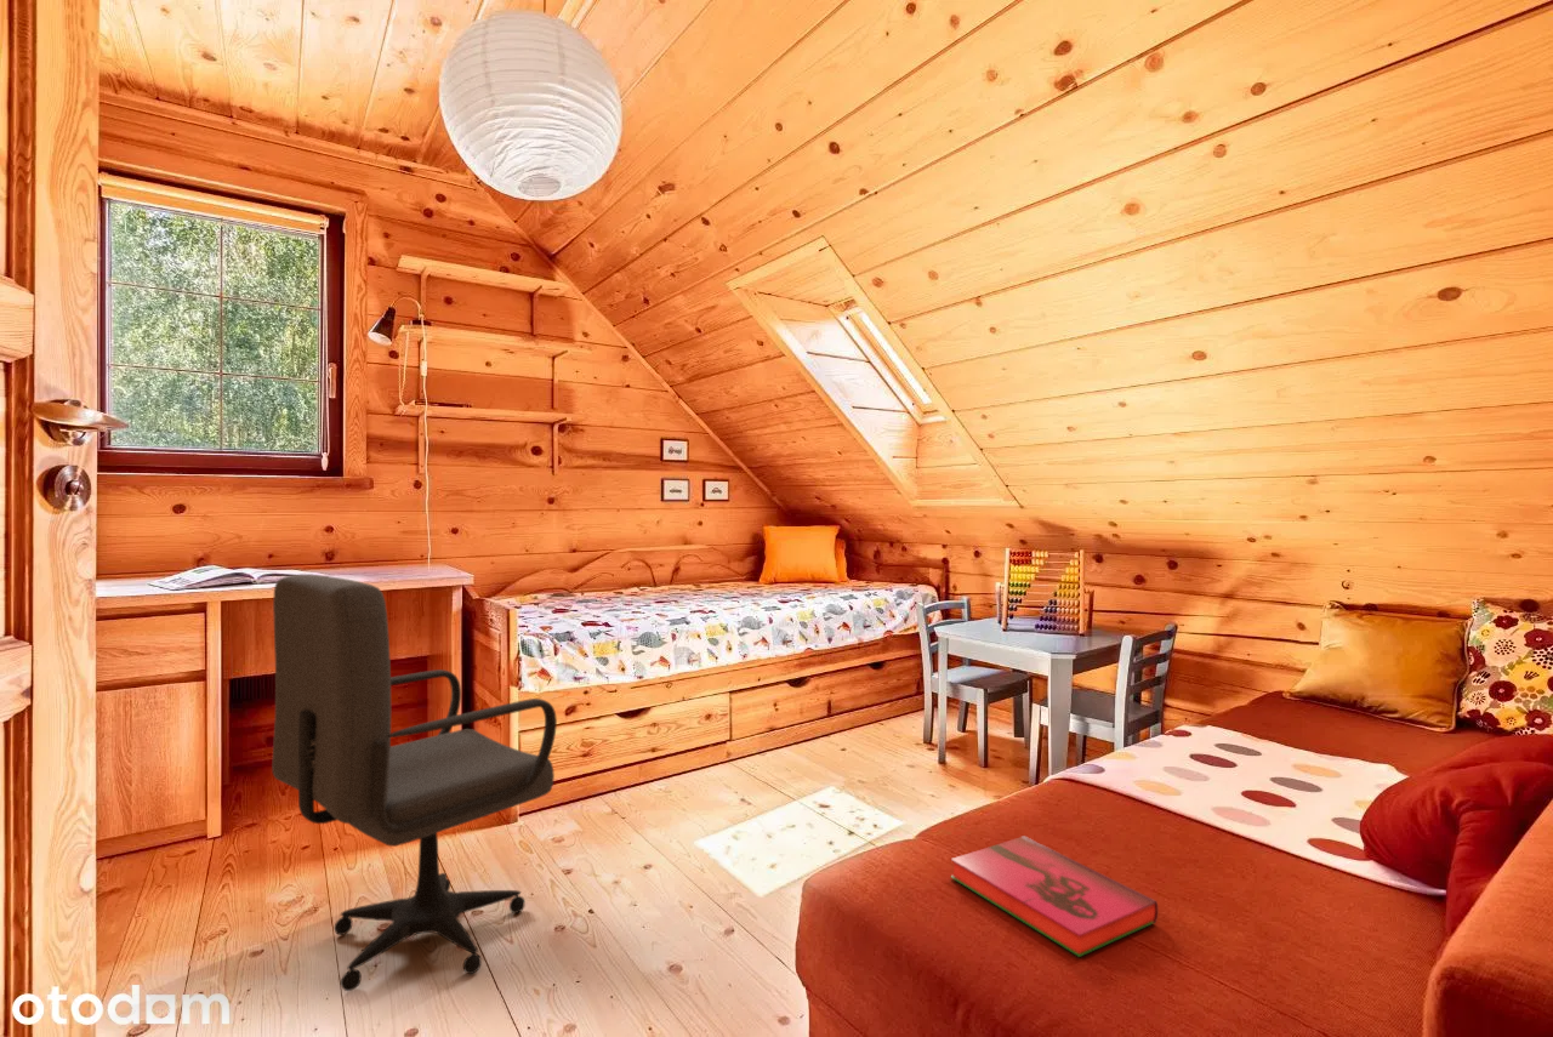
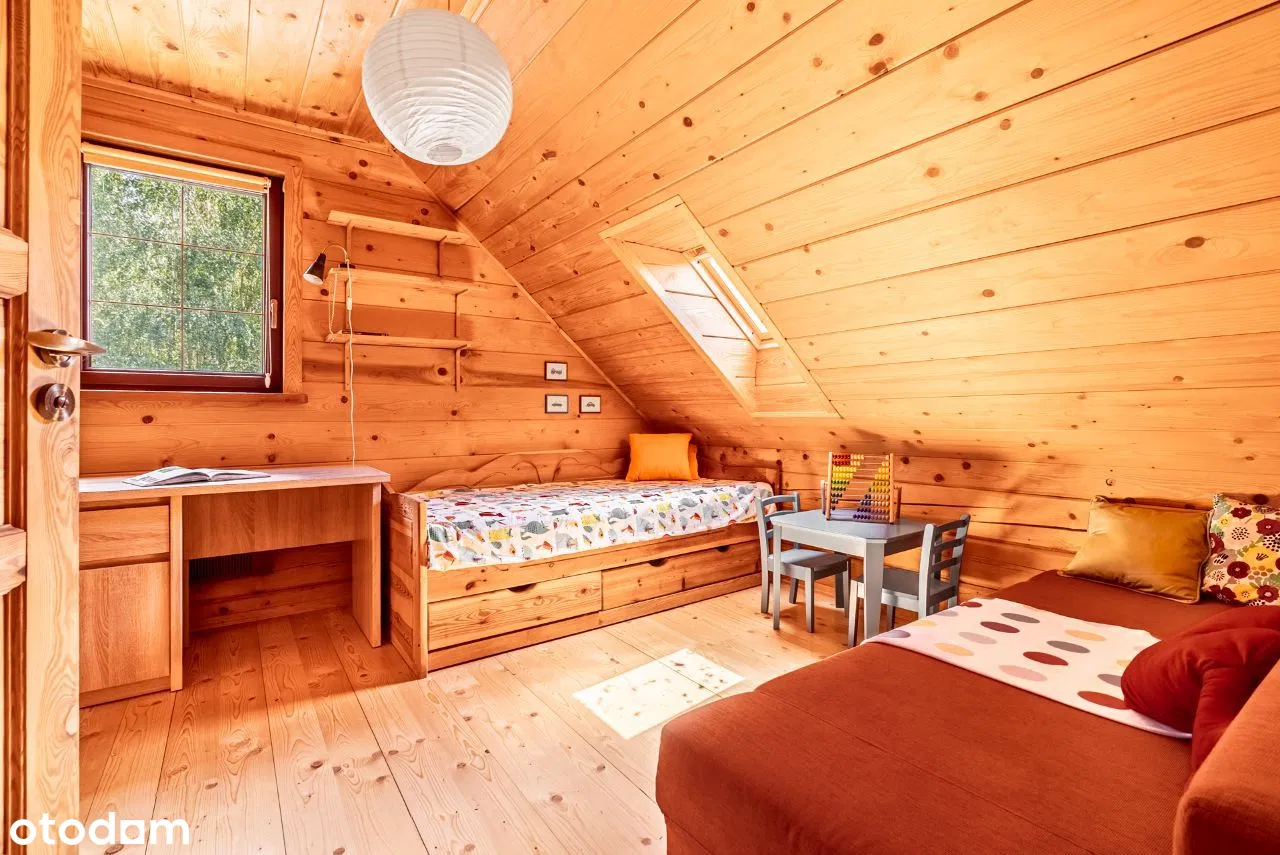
- hardback book (1048, 888)
- office chair (422, 757)
